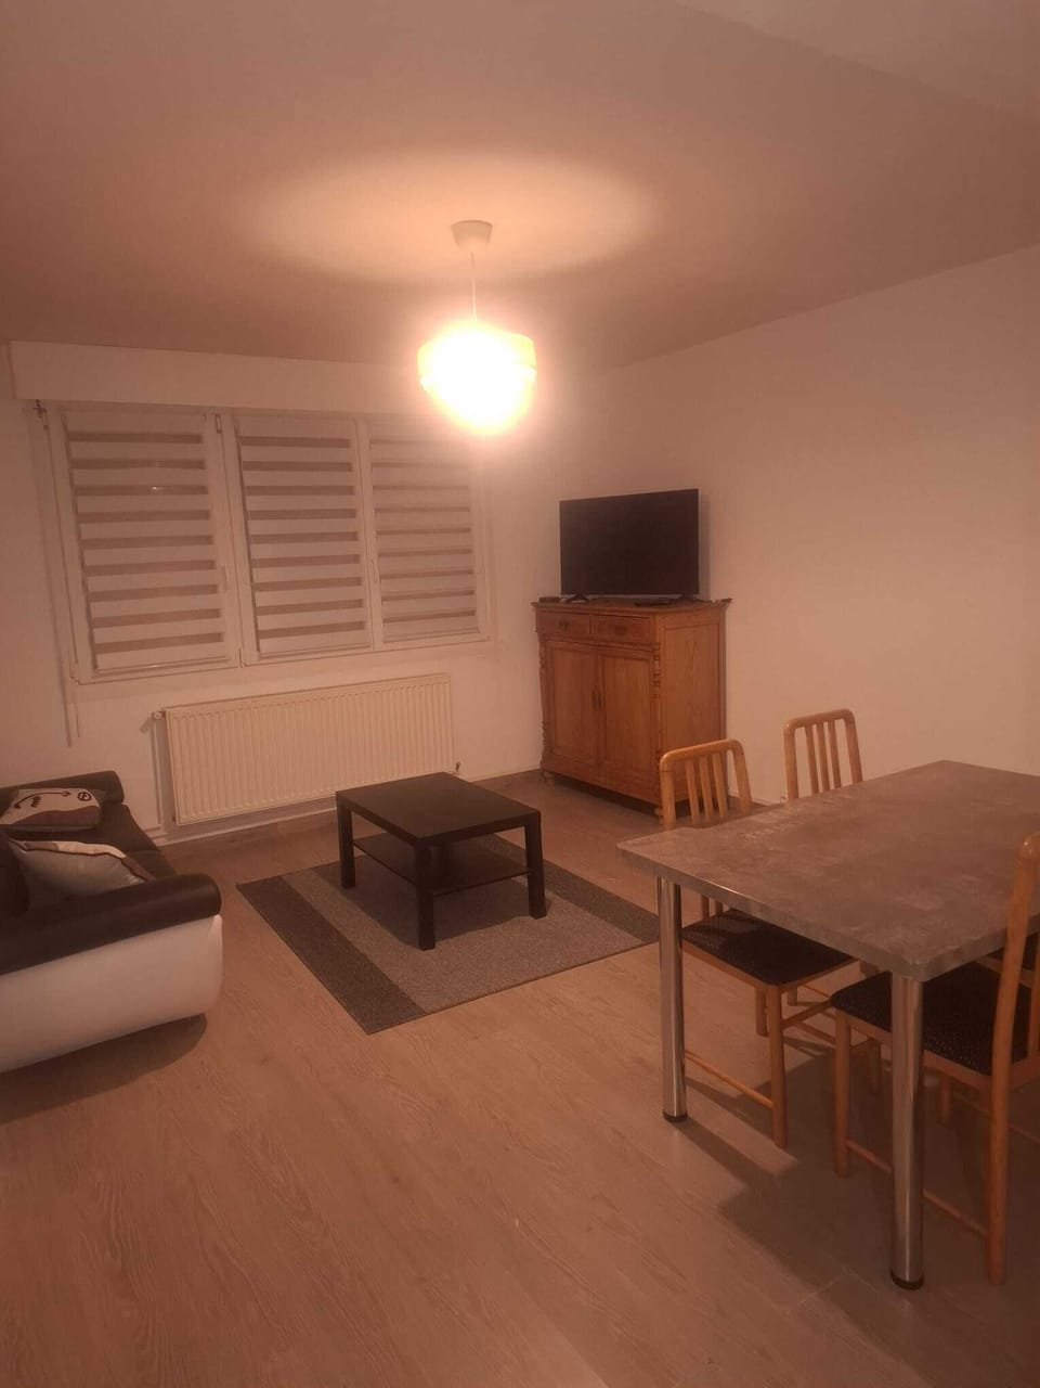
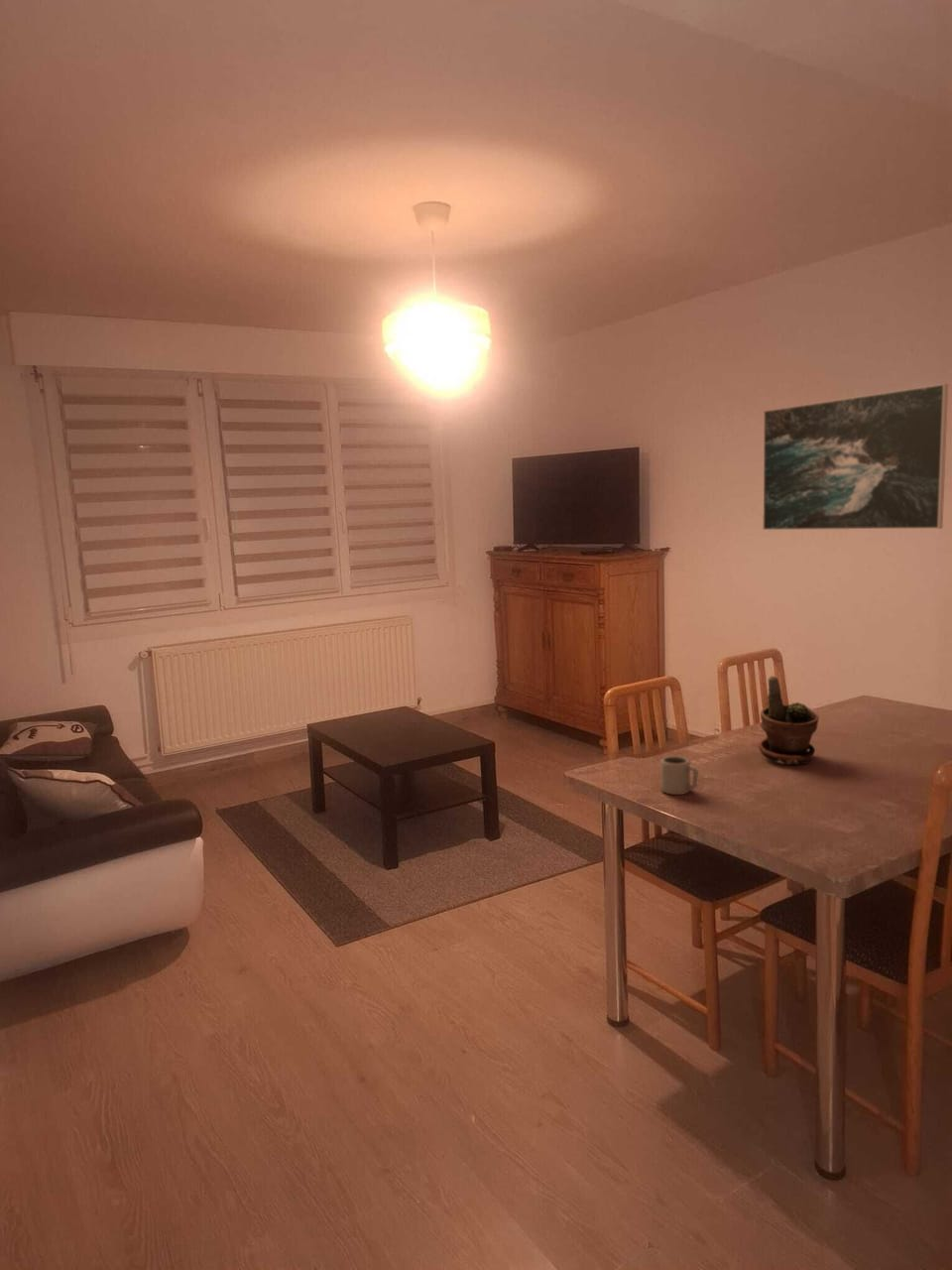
+ cup (679, 776)
+ potted plant (788, 716)
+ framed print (845, 464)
